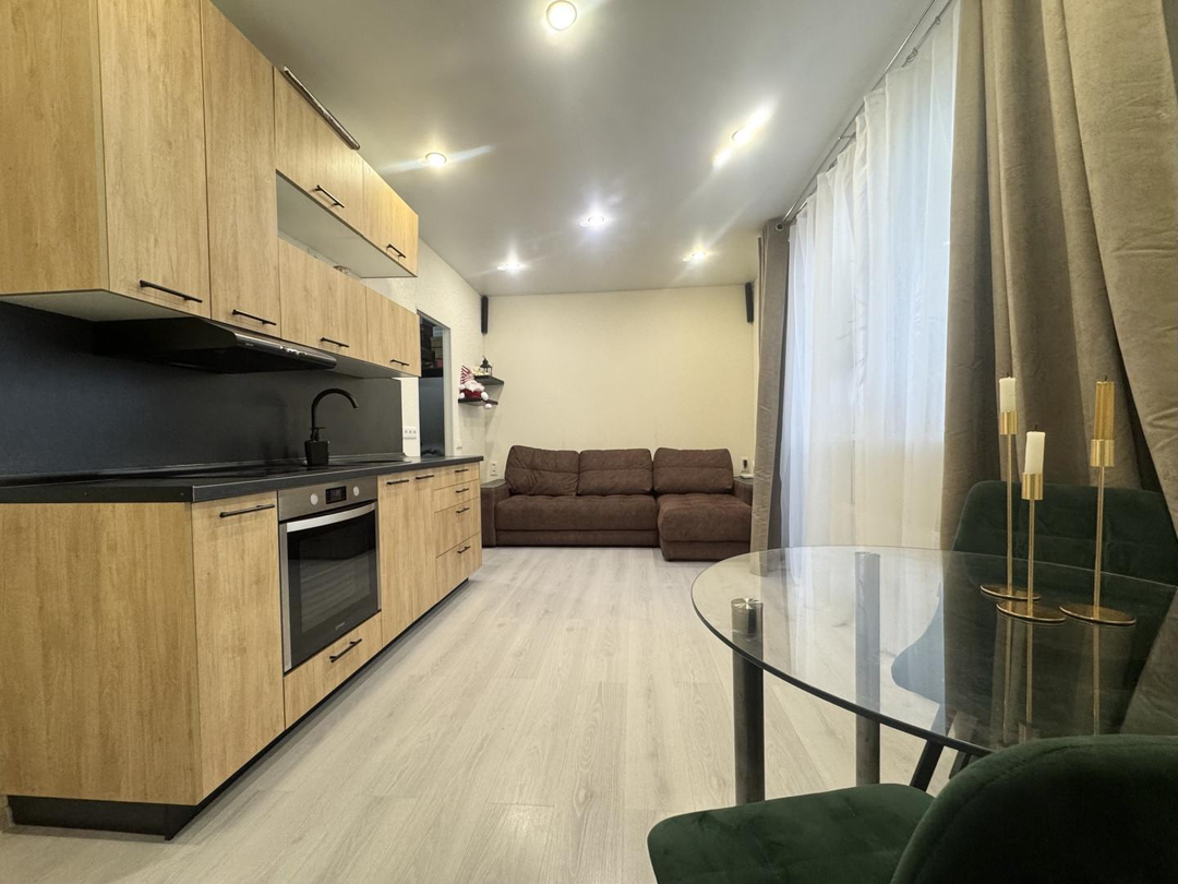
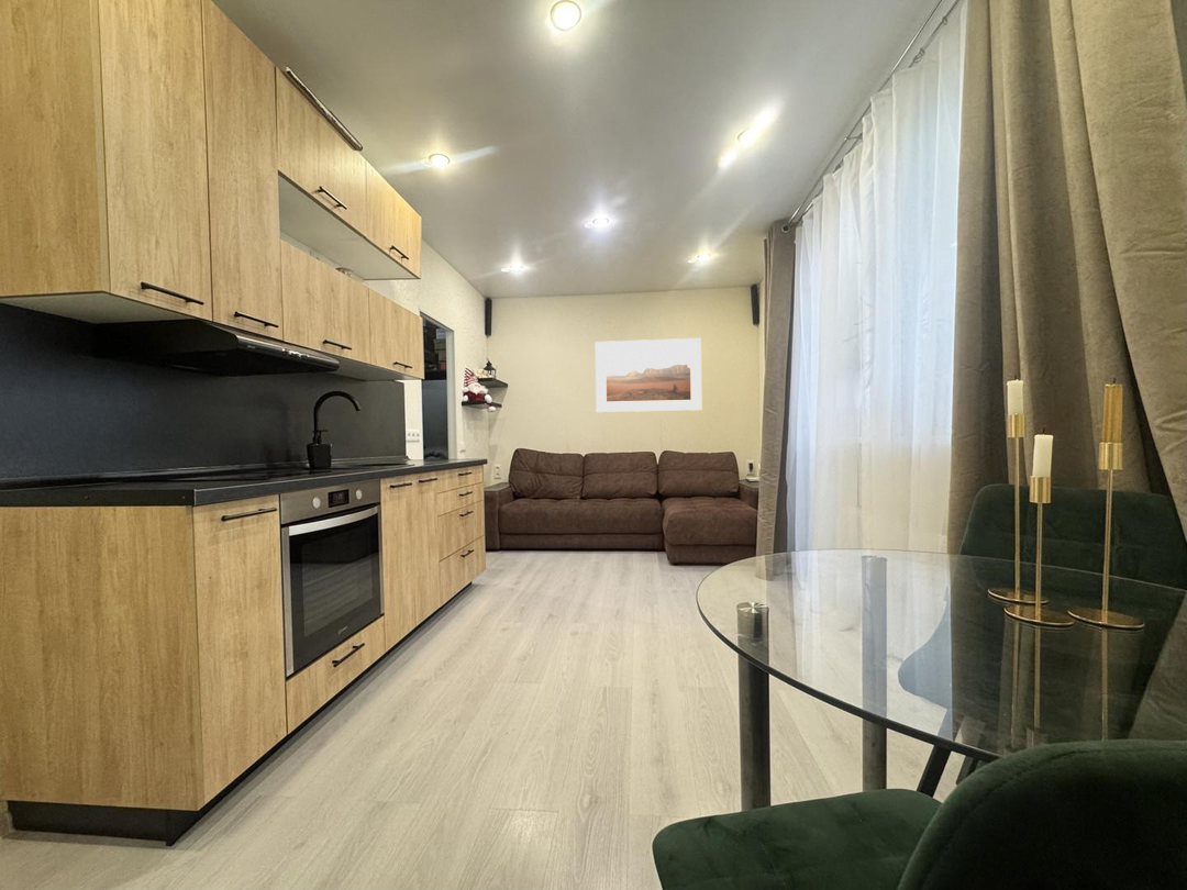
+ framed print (647, 375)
